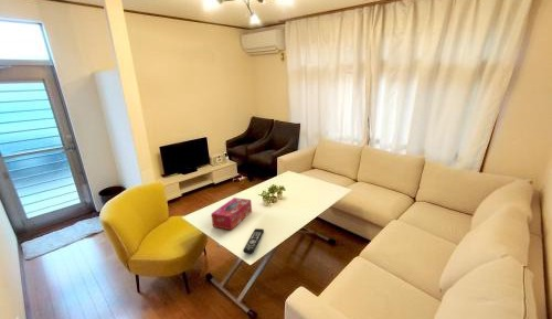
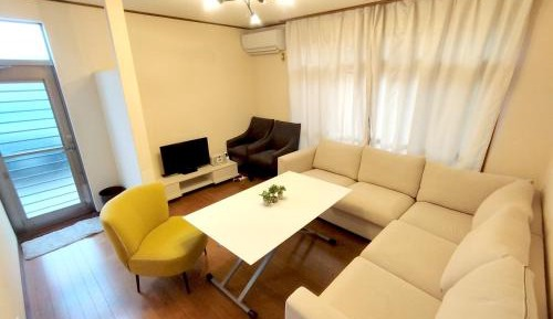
- tissue box (232, 212)
- remote control (254, 240)
